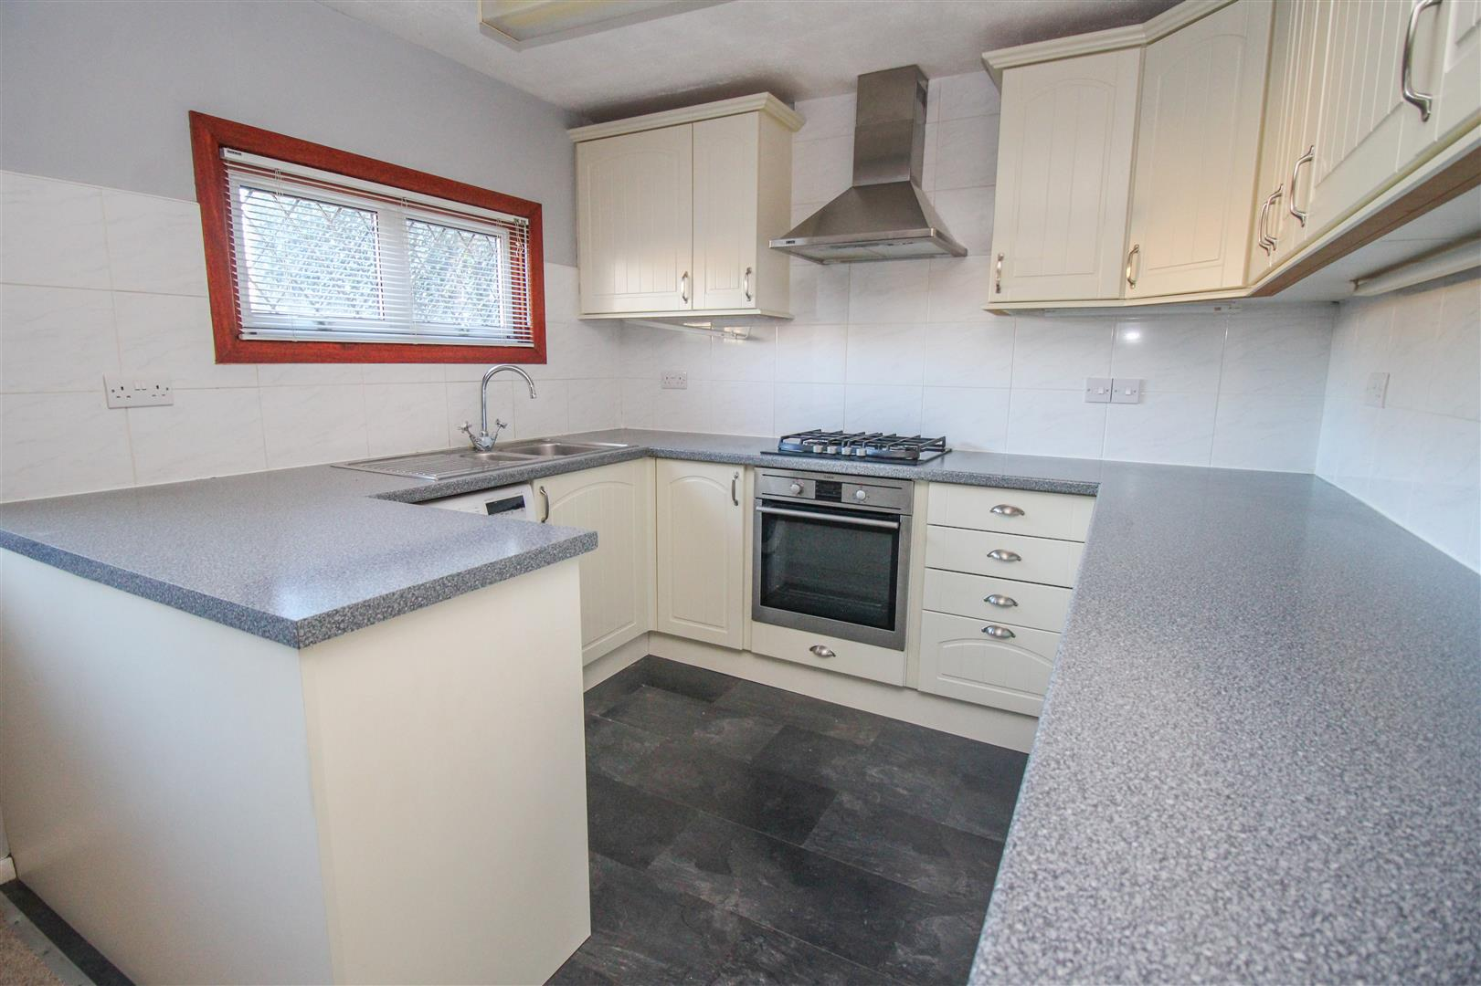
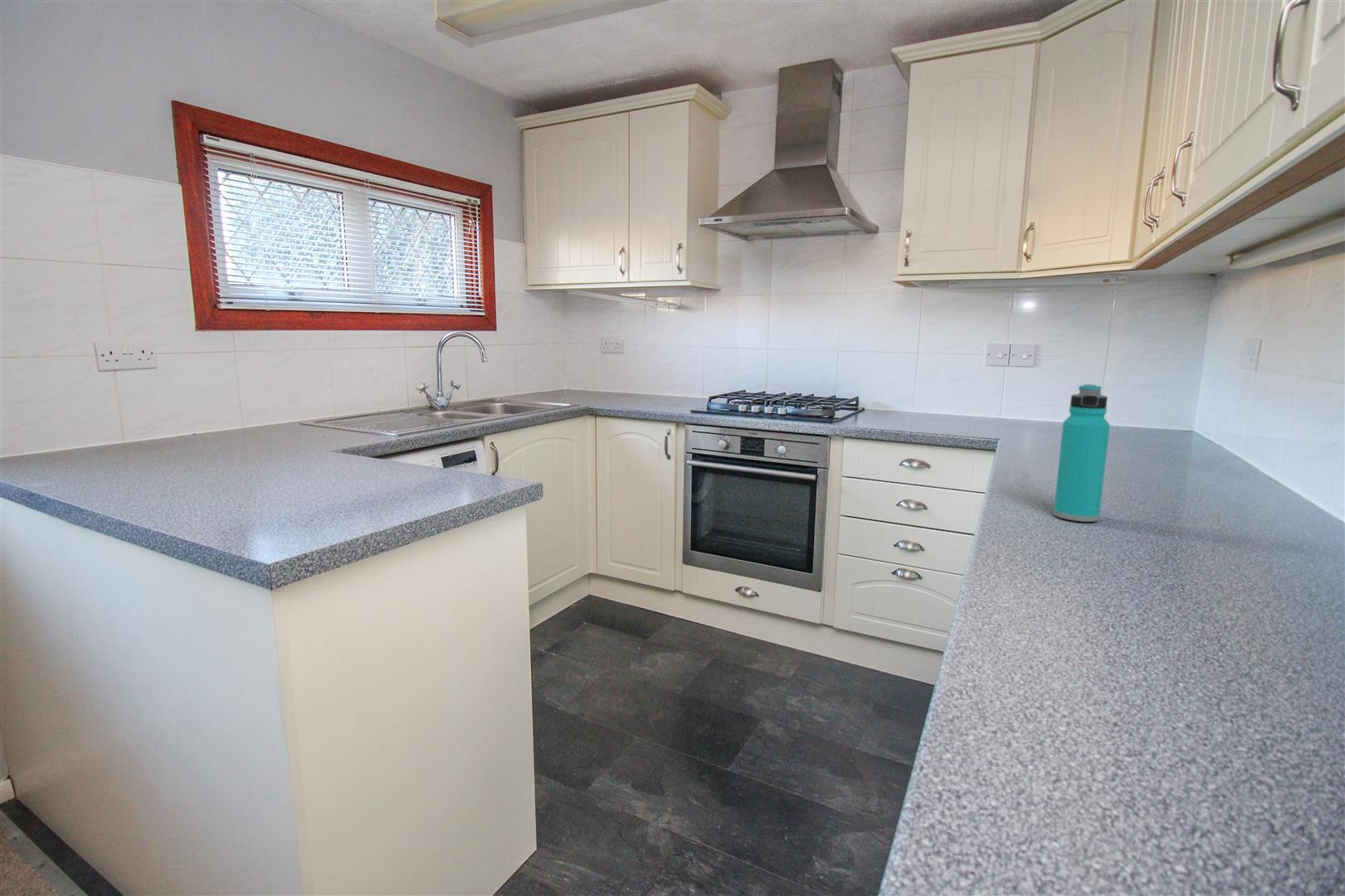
+ water bottle (1083, 451)
